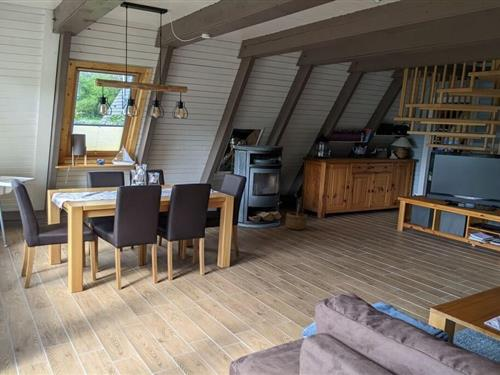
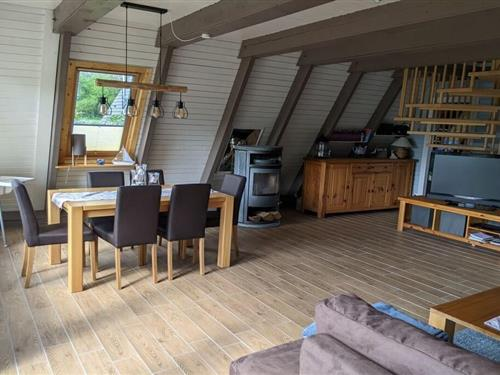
- wicker basket (296, 216)
